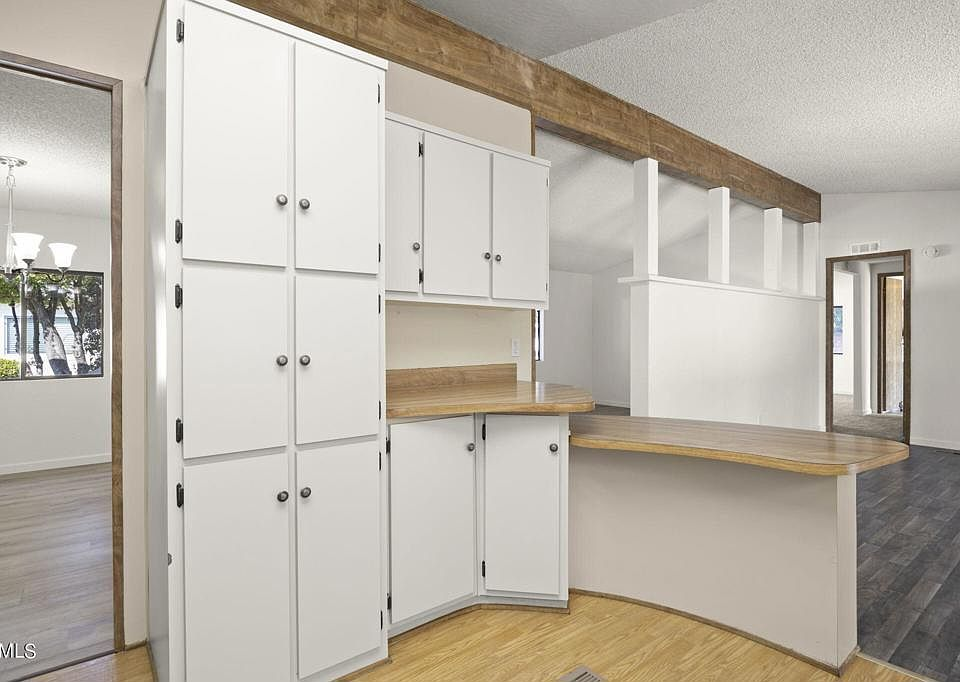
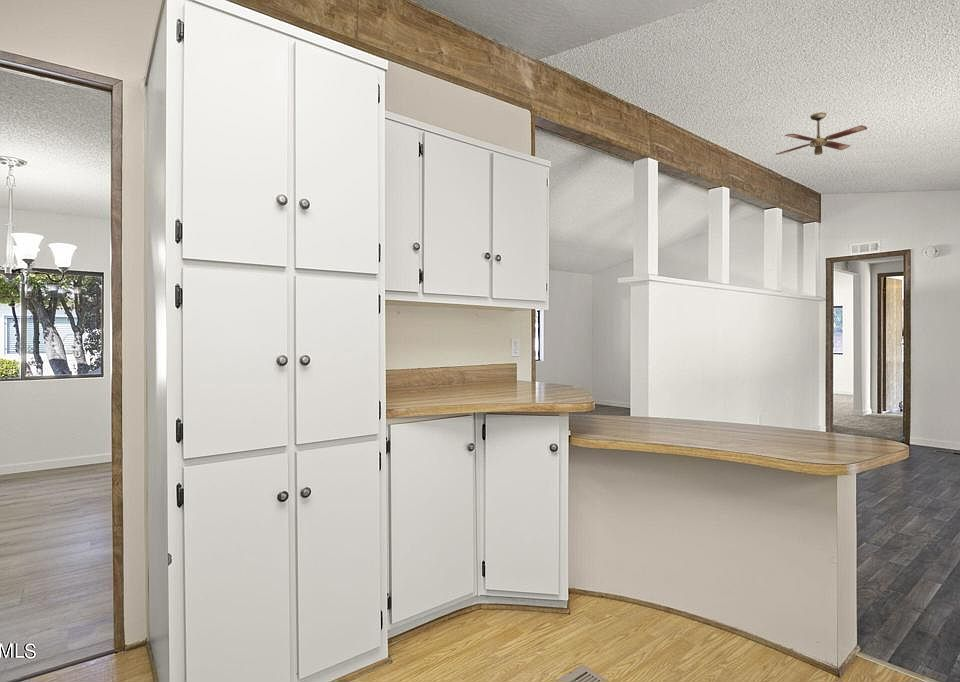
+ ceiling fan (818, 134)
